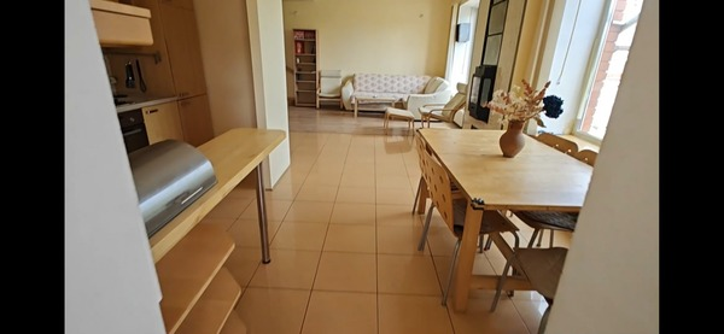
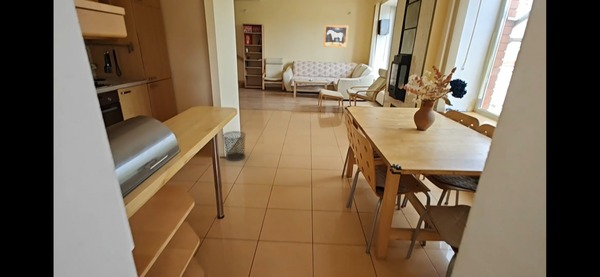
+ wall art (335, 36)
+ waste bin (234, 146)
